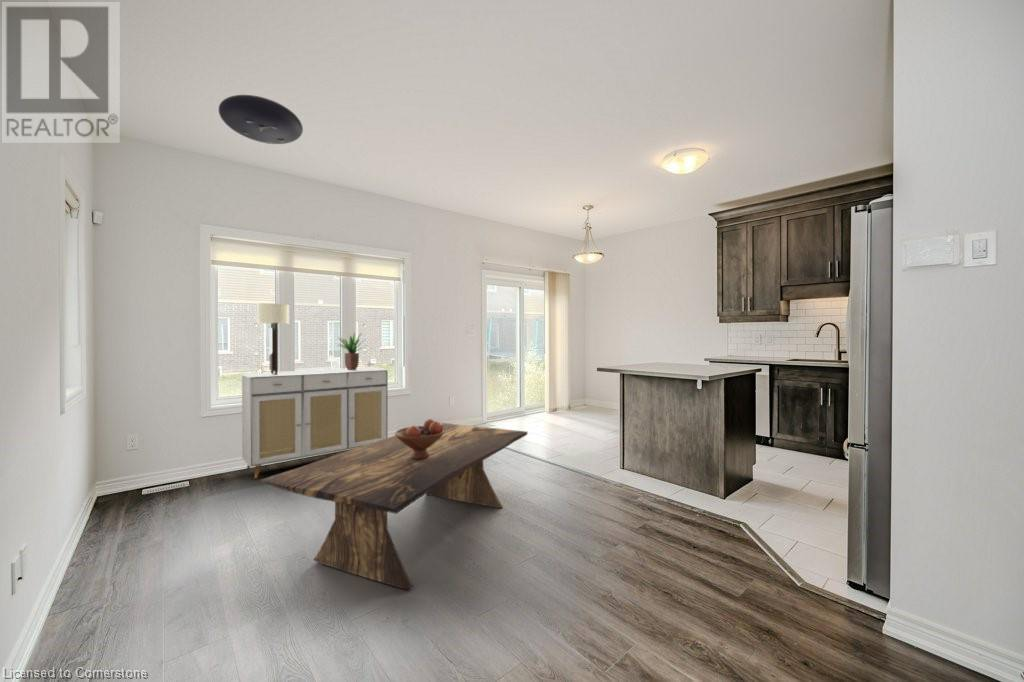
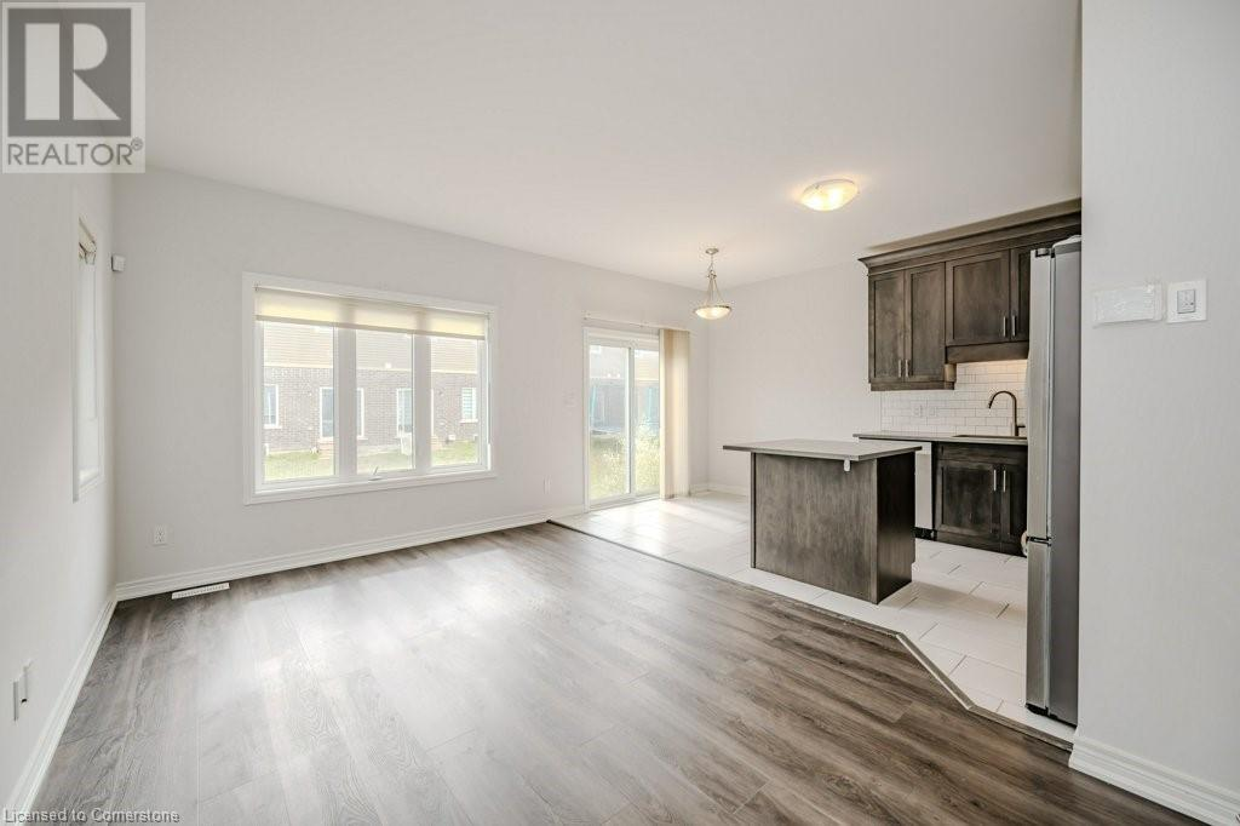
- ceiling light (262, 121)
- fruit bowl (420, 438)
- wall sconce (273, 338)
- dining table (421, 490)
- potted plant (352, 350)
- sideboard (319, 415)
